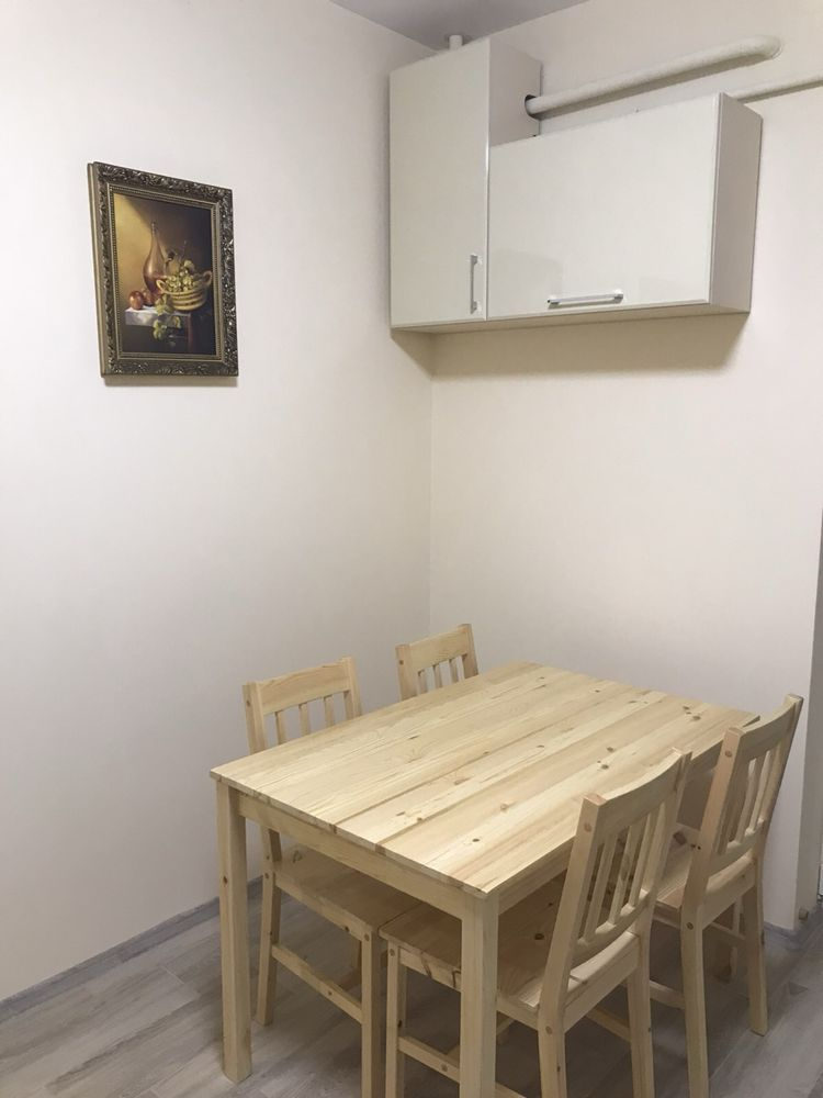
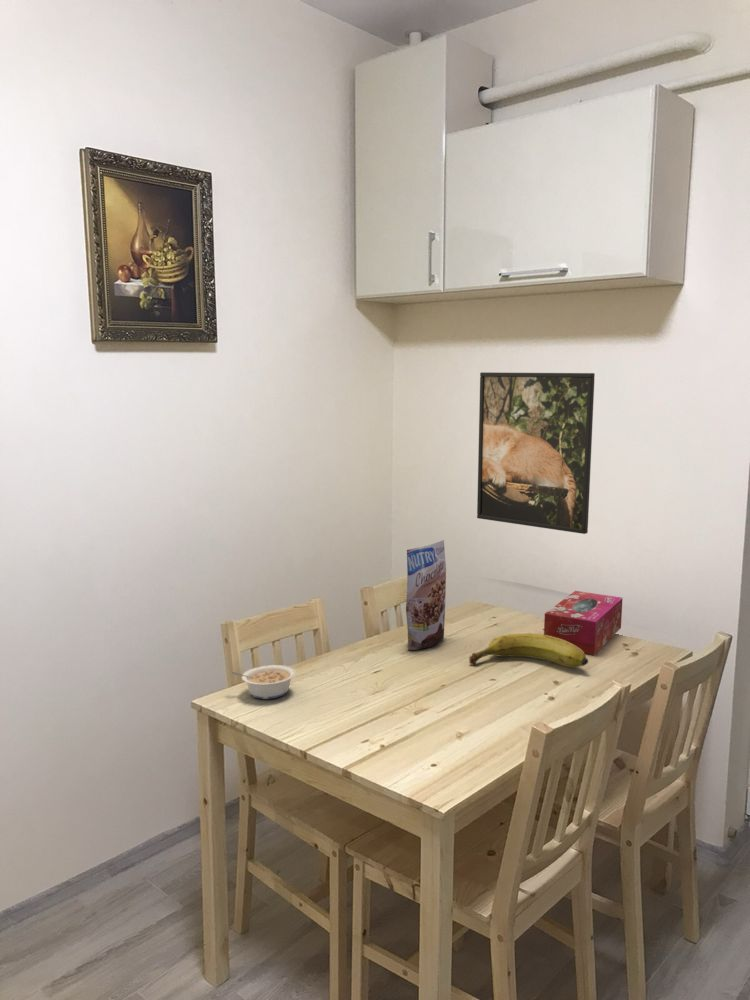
+ granola pouch (426, 594)
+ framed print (532, 450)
+ legume (267, 682)
+ tissue box (584, 621)
+ banana (532, 653)
